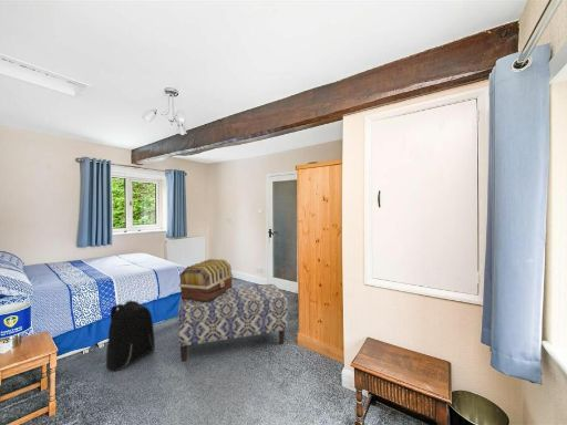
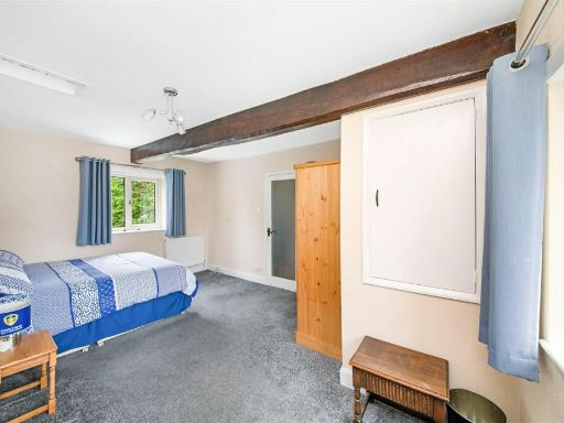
- decorative box (208, 279)
- bench (233, 318)
- backpack (127, 330)
